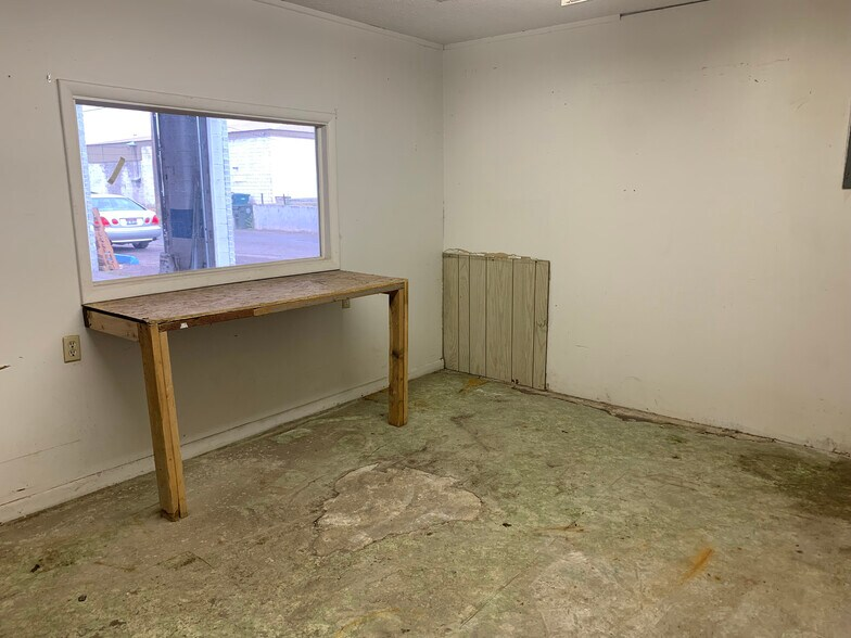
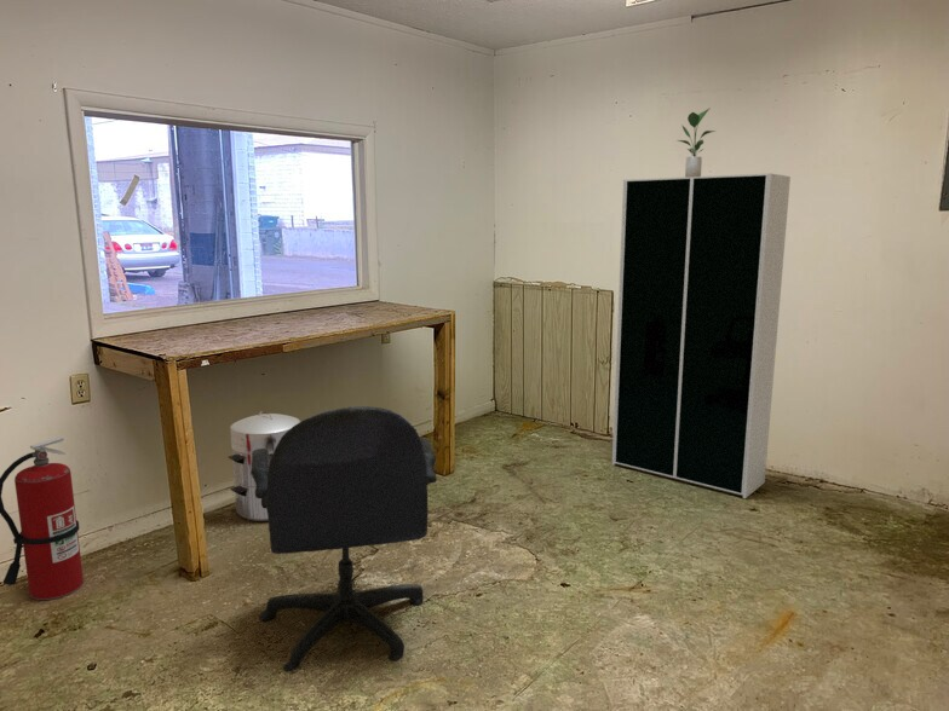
+ fire extinguisher (36, 519)
+ shelving unit (694, 331)
+ waste bin (269, 461)
+ potted plant (691, 141)
+ office chair (341, 508)
